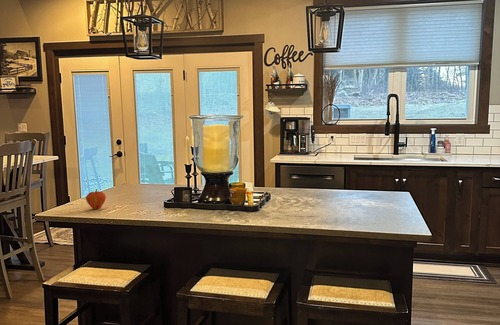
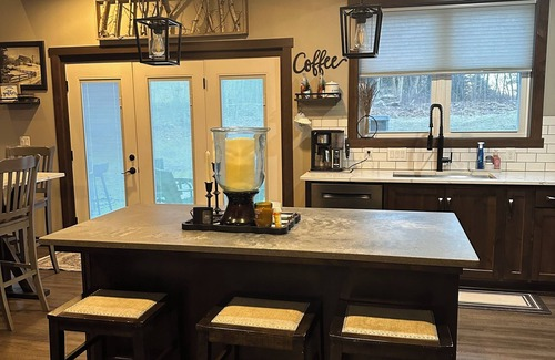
- fruit (95, 198)
